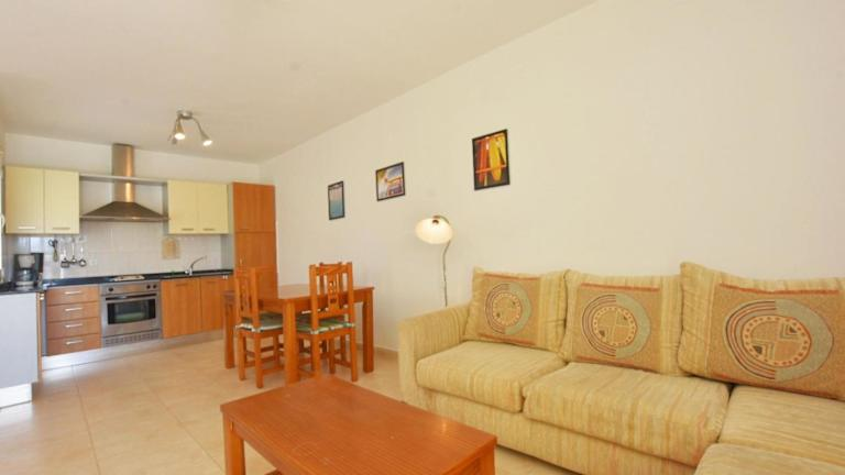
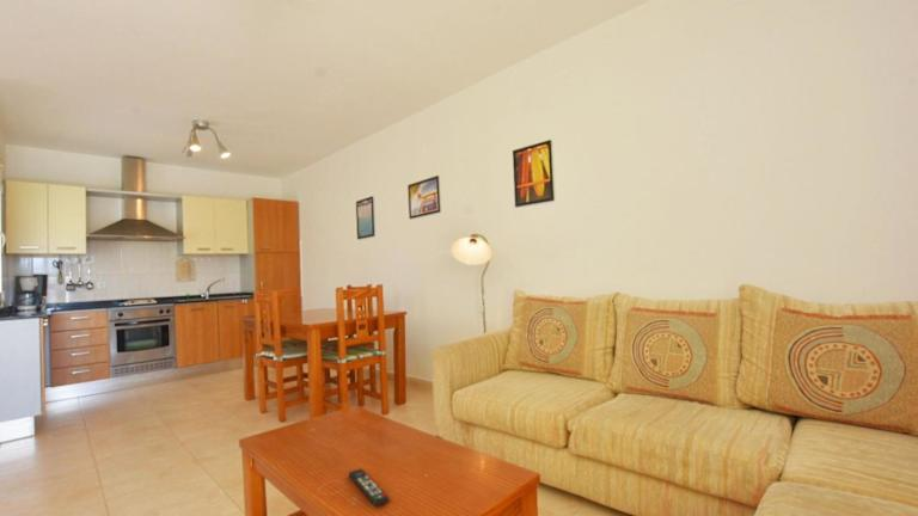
+ remote control (367, 485)
